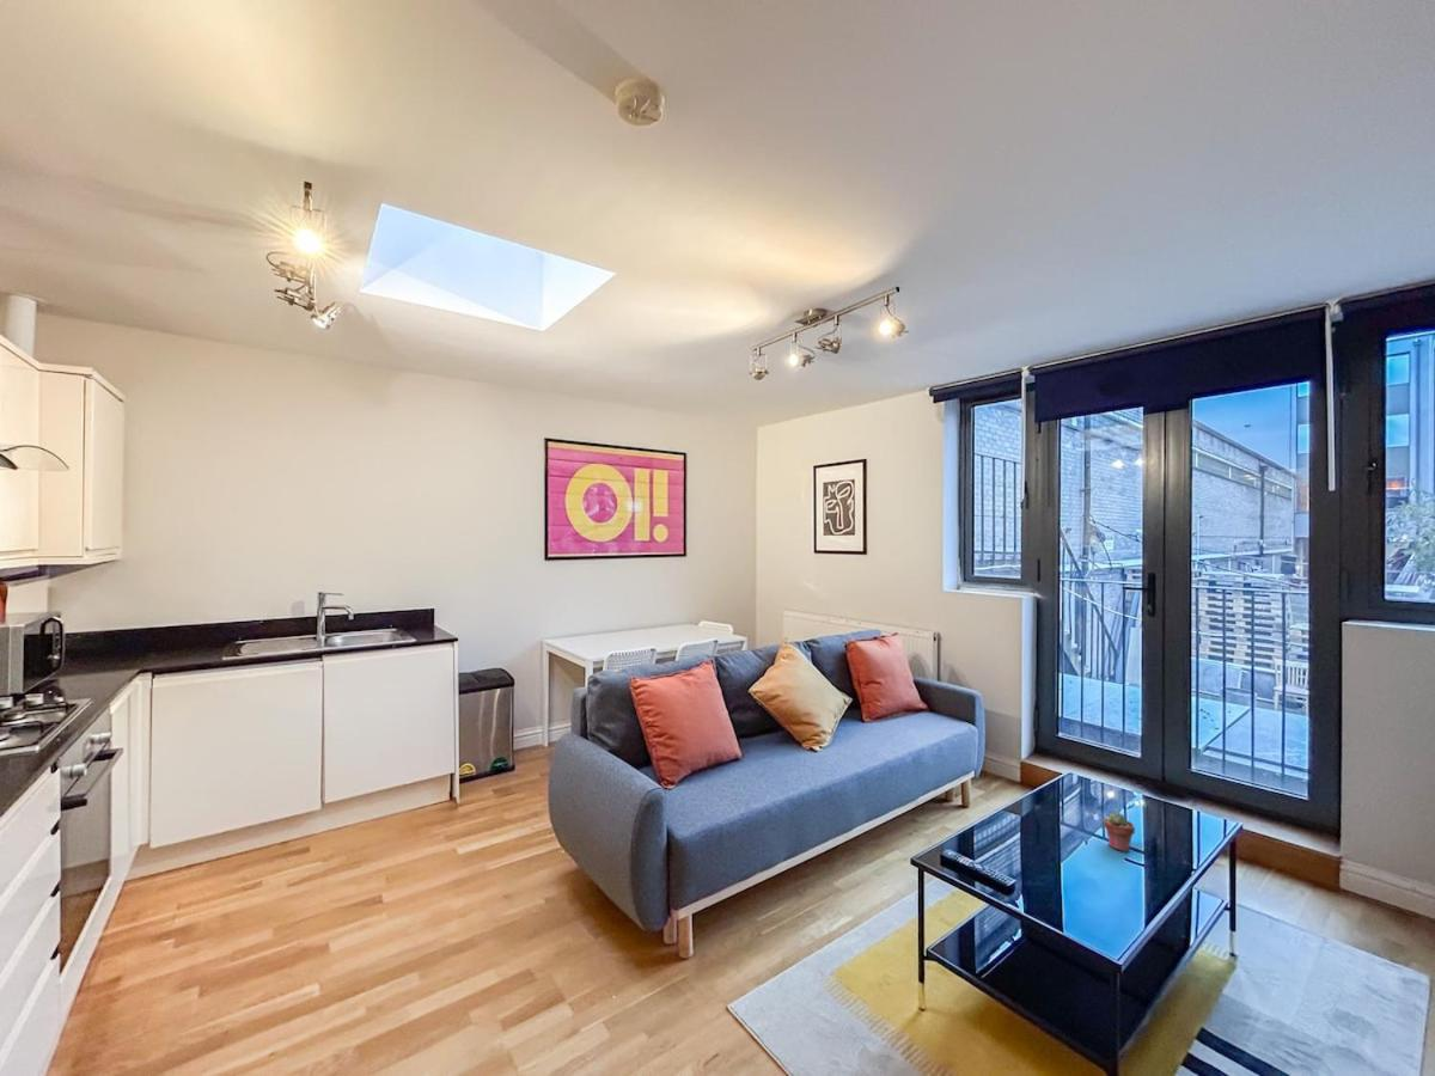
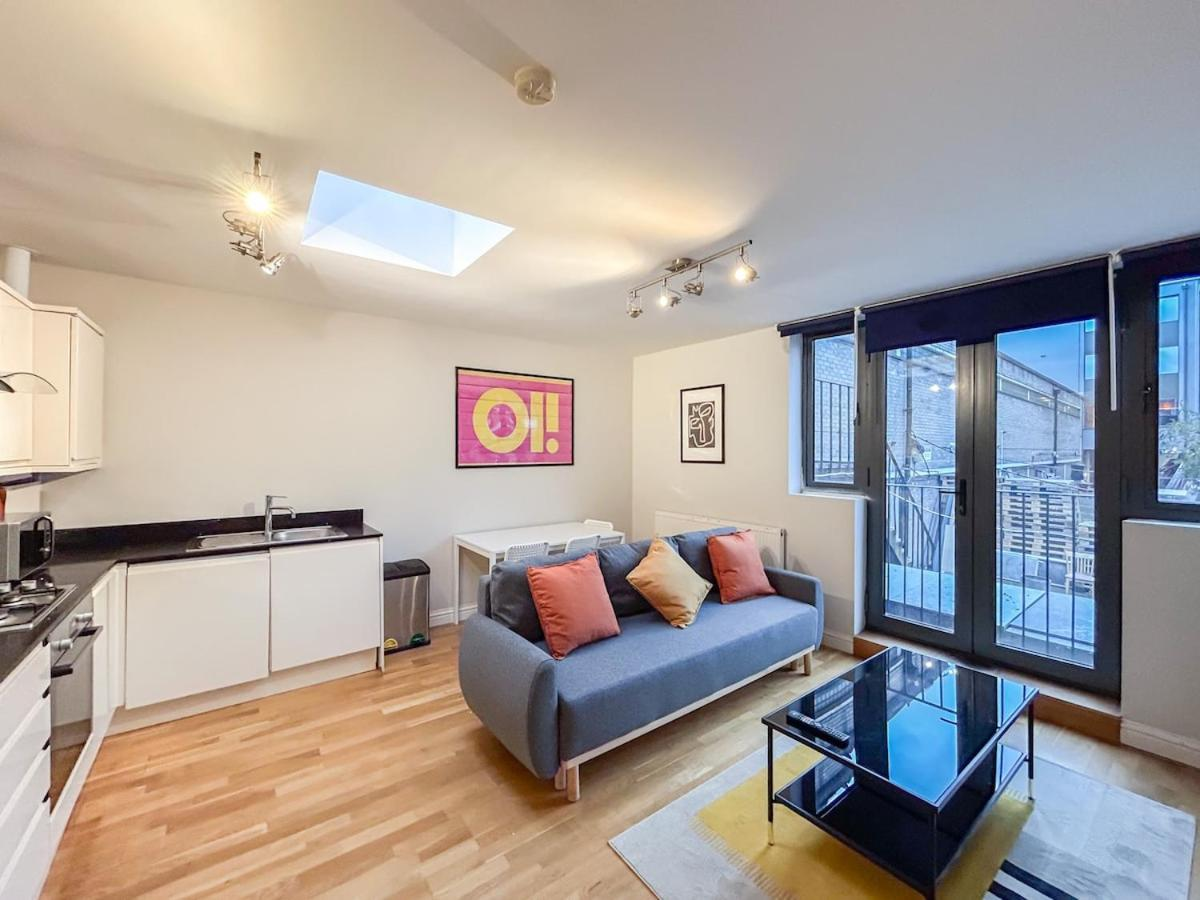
- potted succulent (1118, 829)
